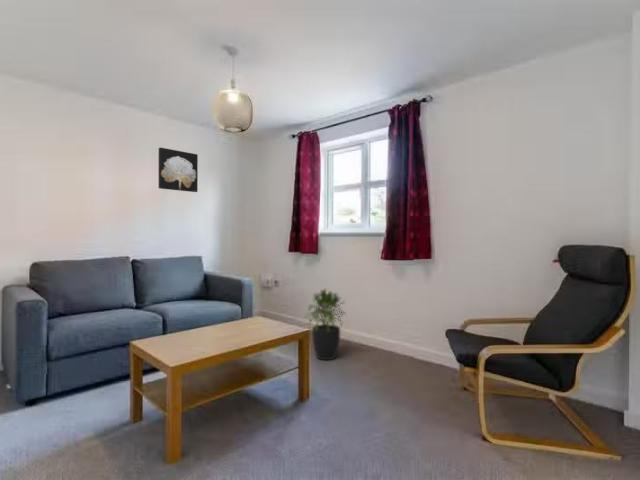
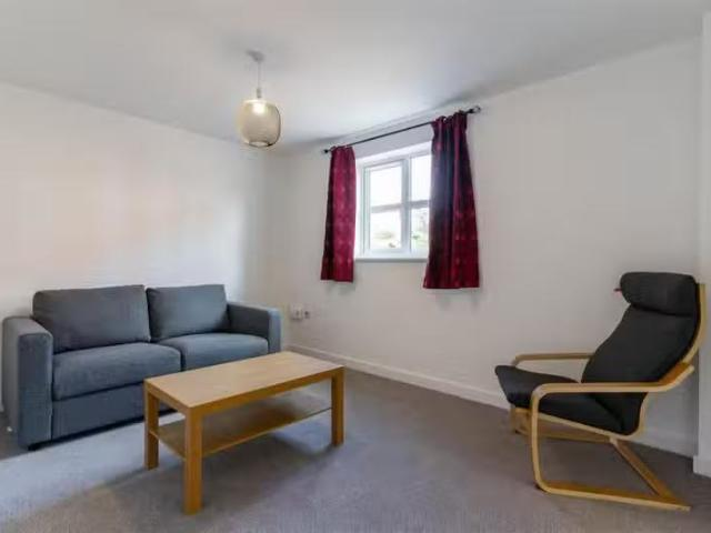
- potted plant (324, 321)
- wall art (178, 170)
